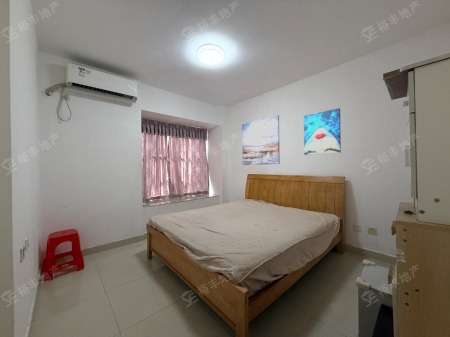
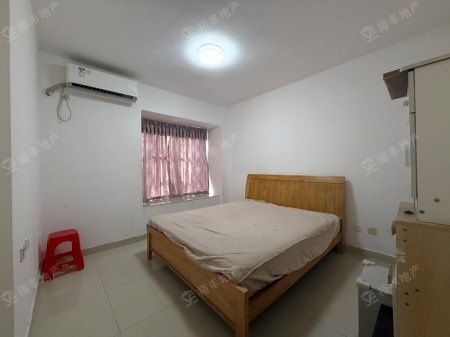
- wall art (321, 133)
- wall art (259, 142)
